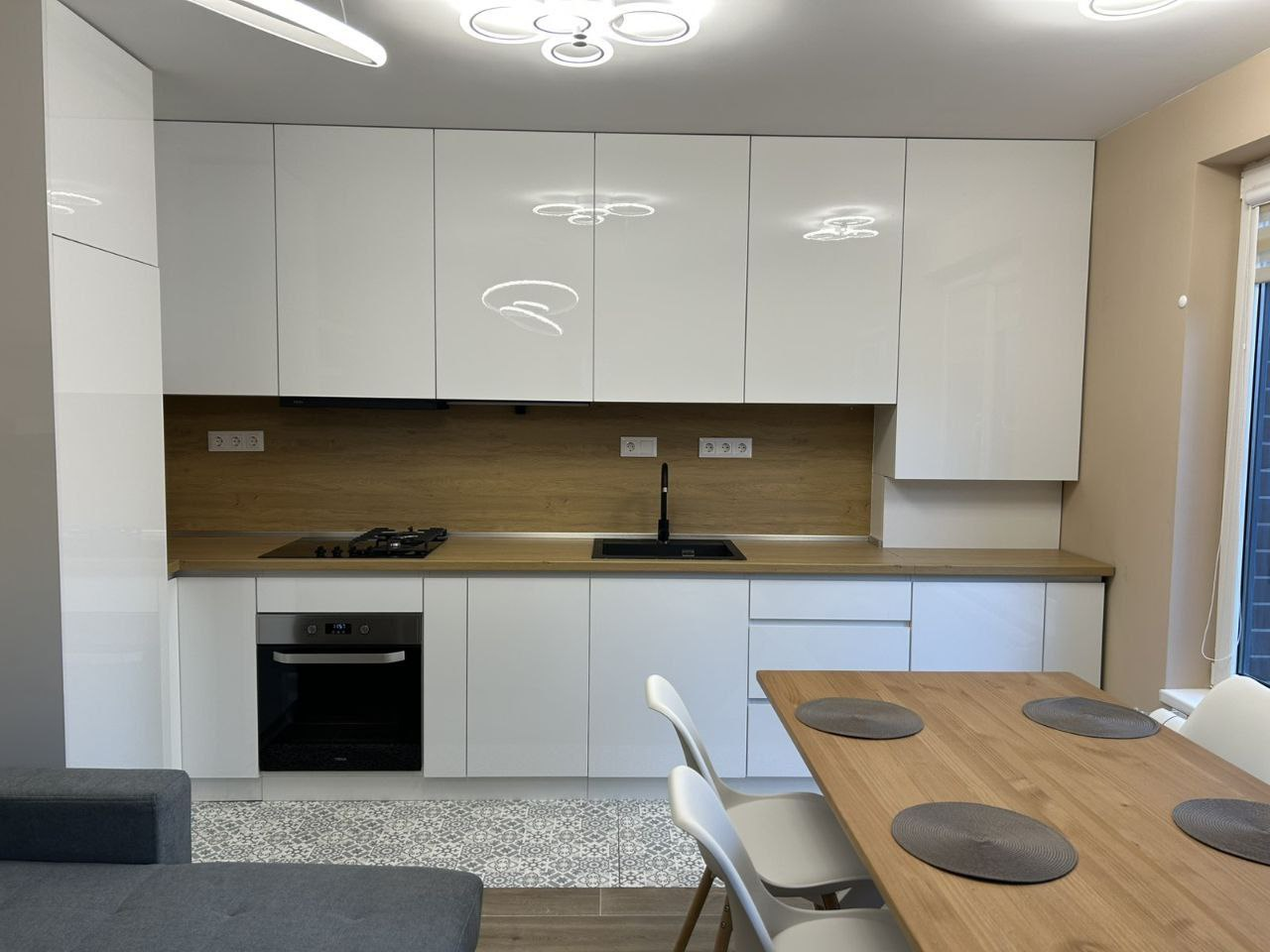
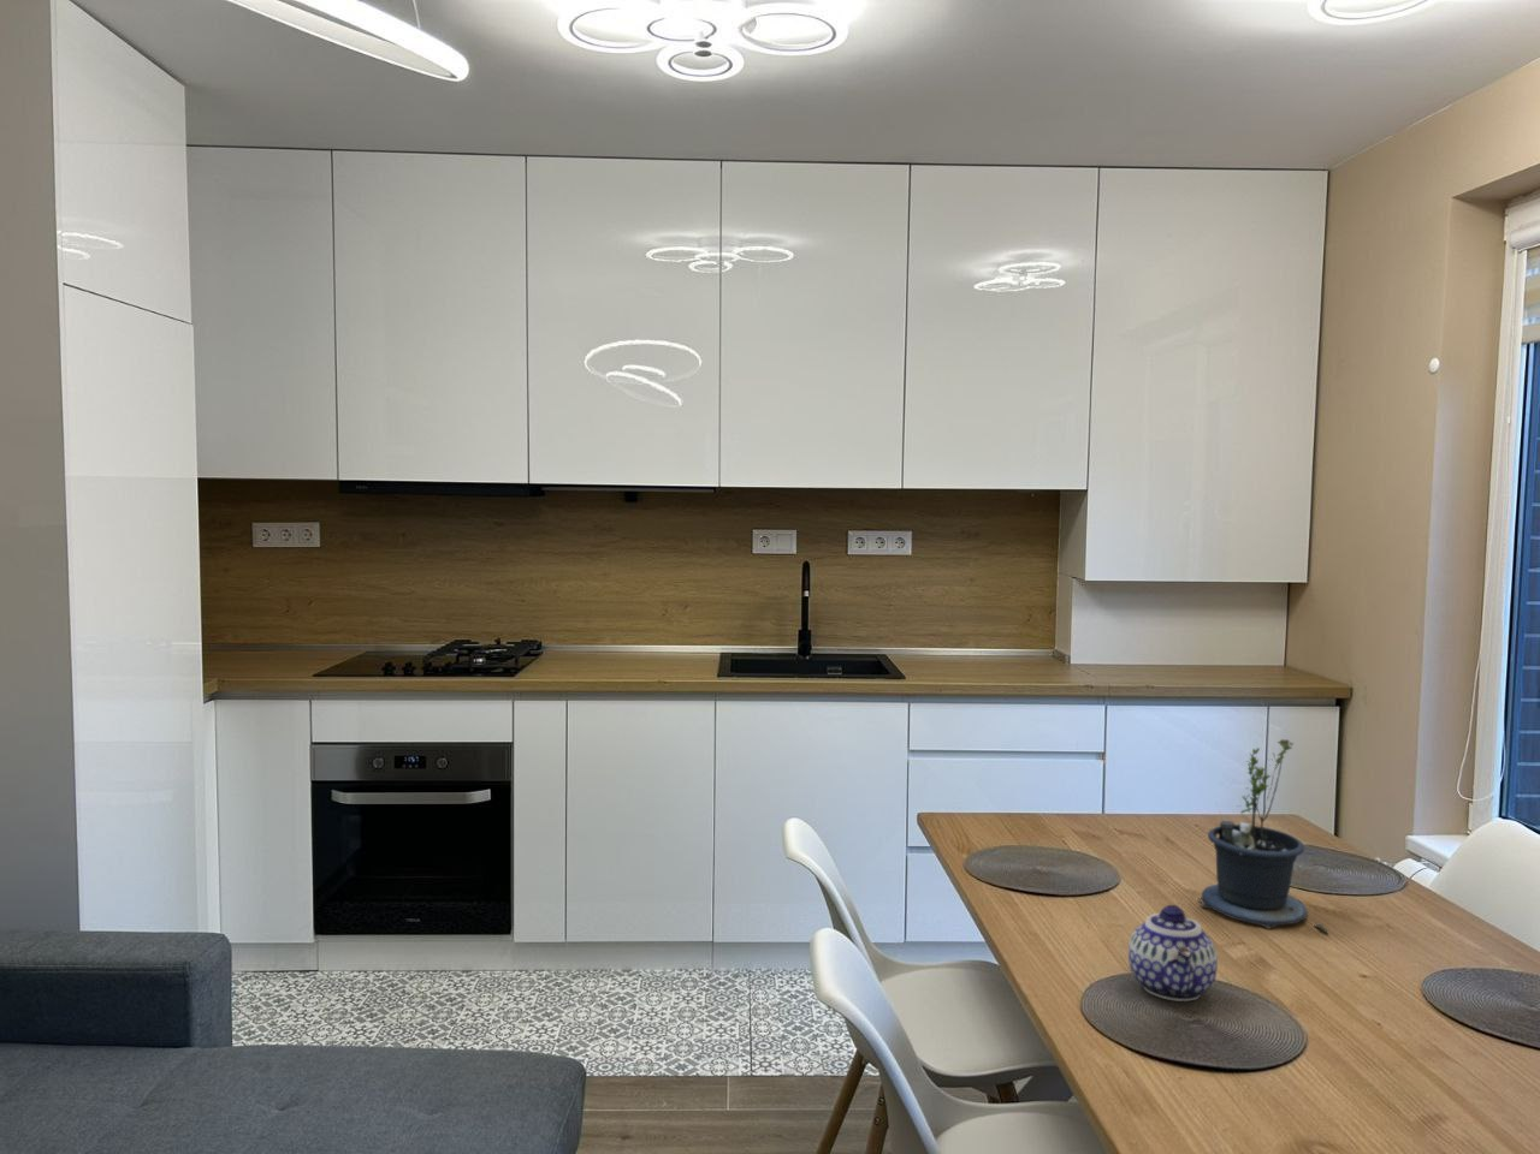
+ teapot (1171, 948)
+ potted plant (1261, 824)
